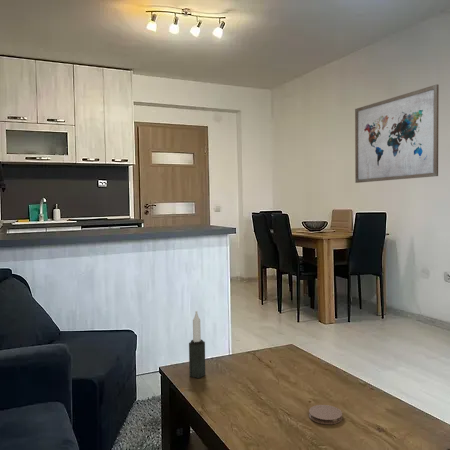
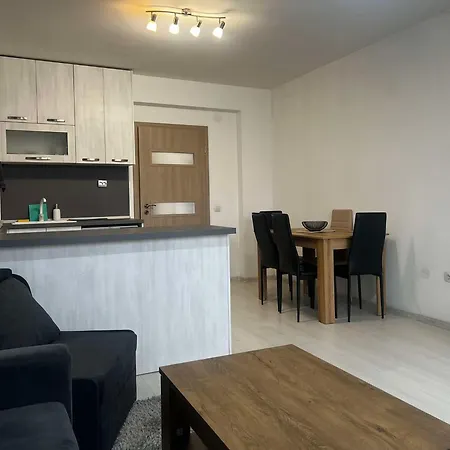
- candle (196, 343)
- coaster (325, 414)
- wall art (392, 139)
